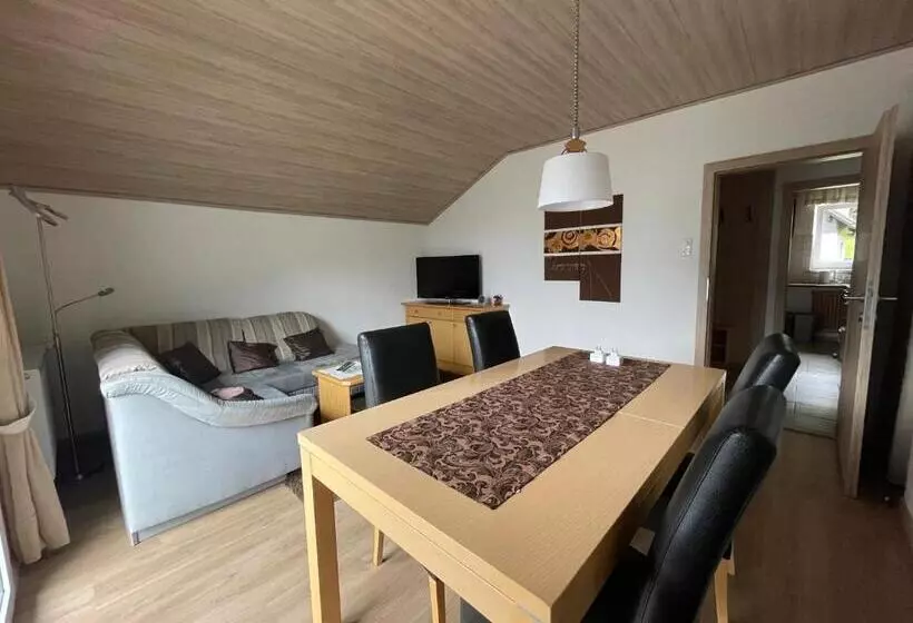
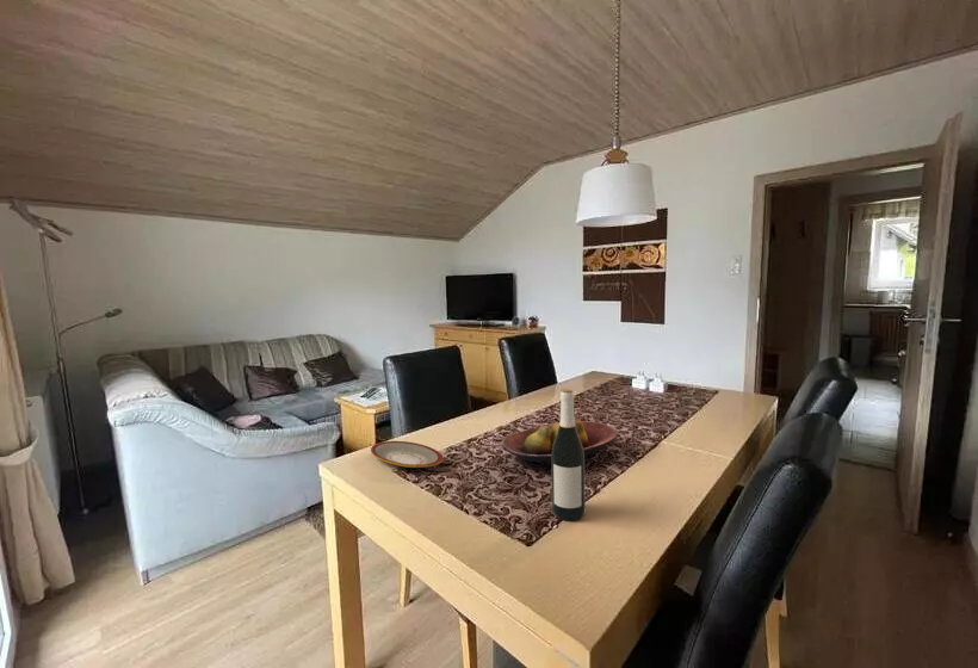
+ plate (406, 456)
+ wine bottle (567, 452)
+ fruit bowl (555, 438)
